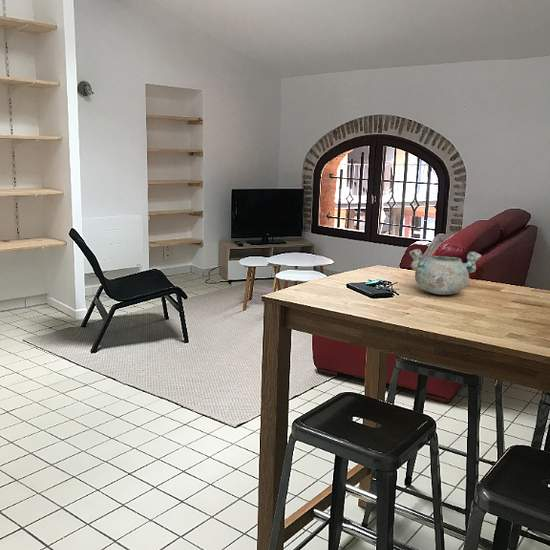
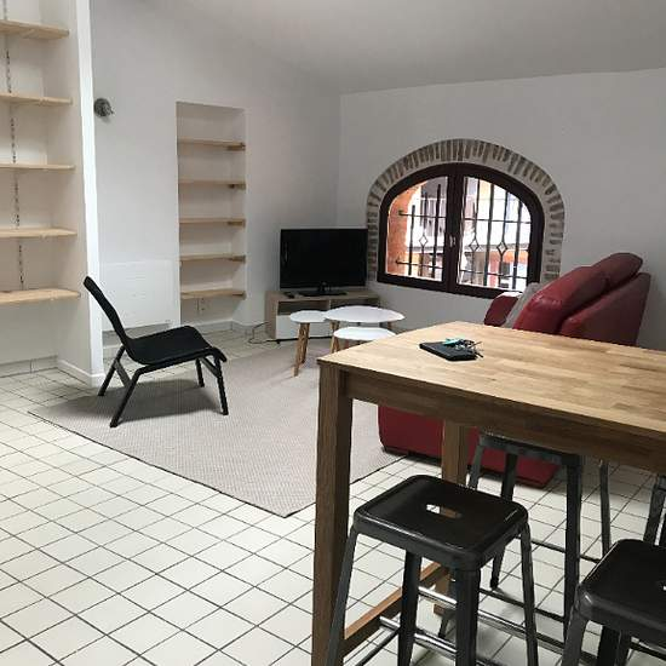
- decorative bowl (443, 271)
